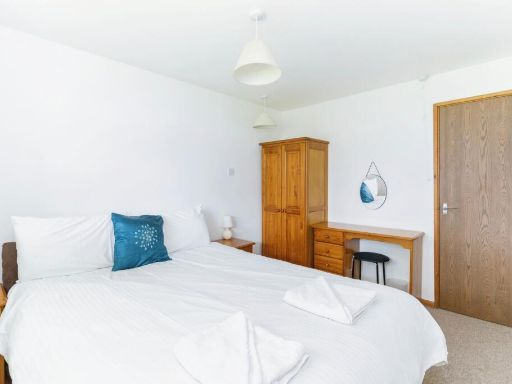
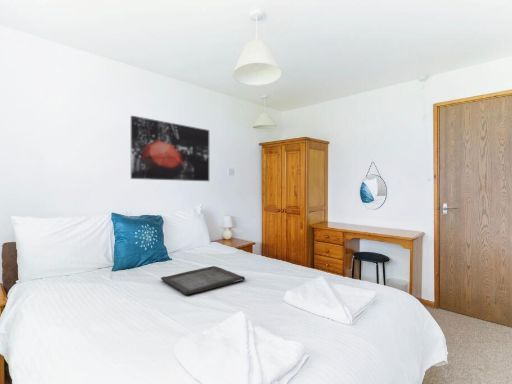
+ wall art (174, 152)
+ serving tray (202, 278)
